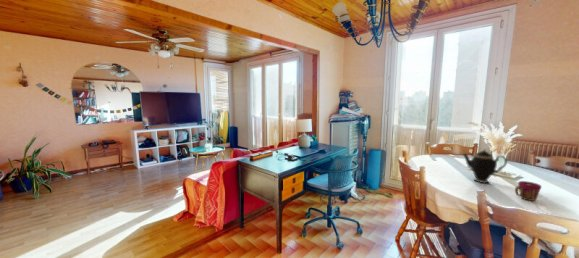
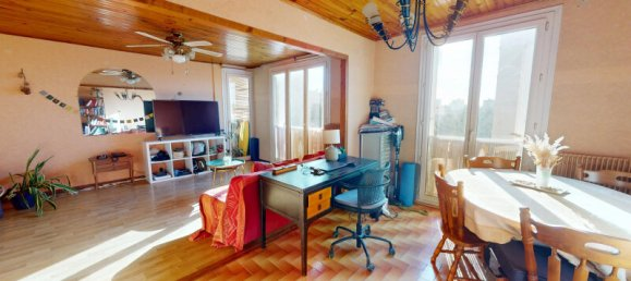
- cup (526, 191)
- teapot (482, 164)
